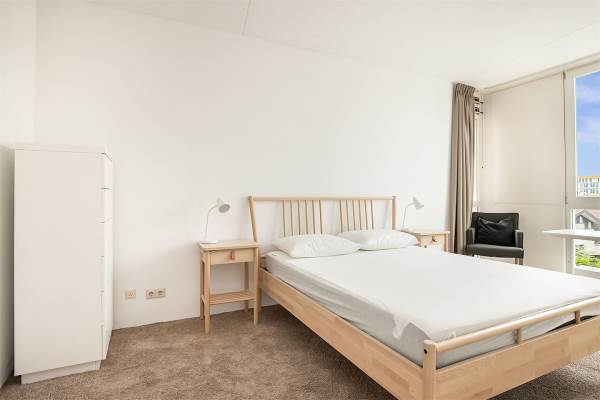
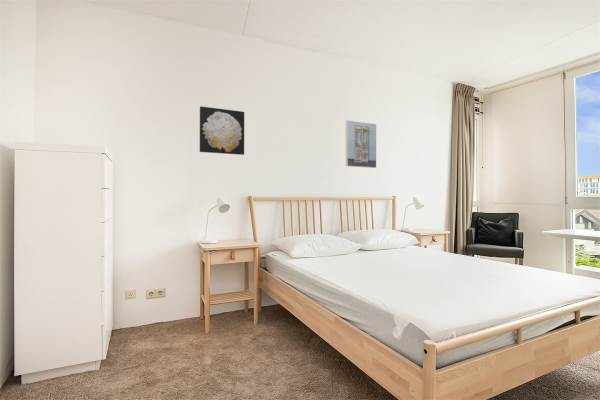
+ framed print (361, 144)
+ wall art (222, 131)
